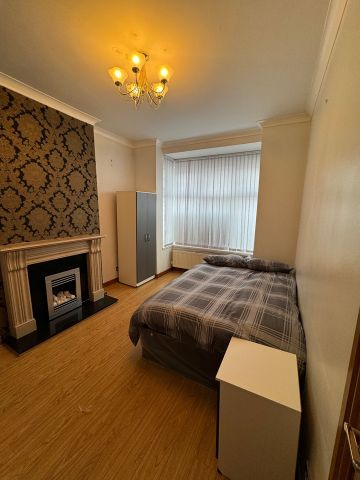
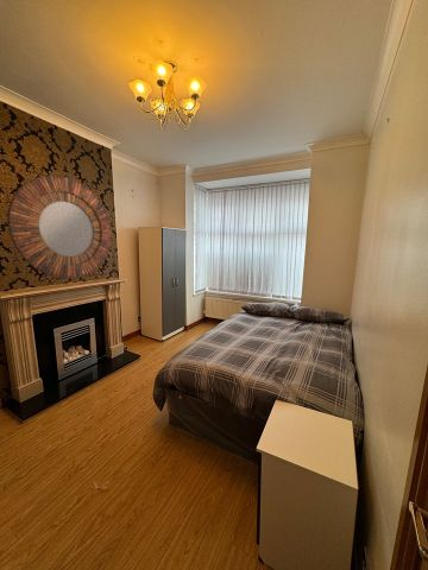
+ home mirror (69, 229)
